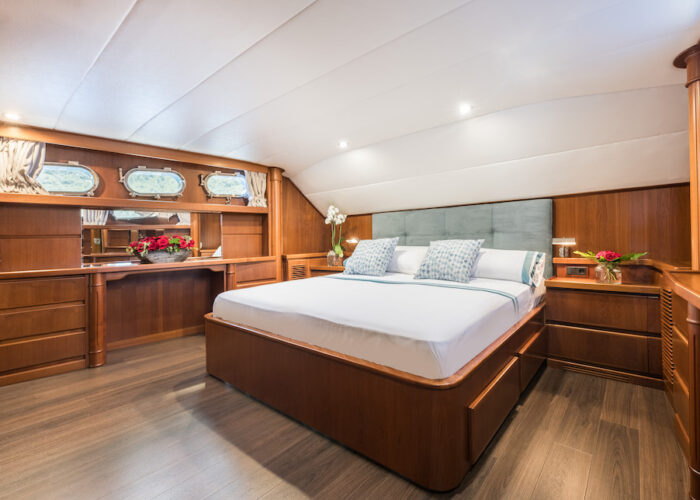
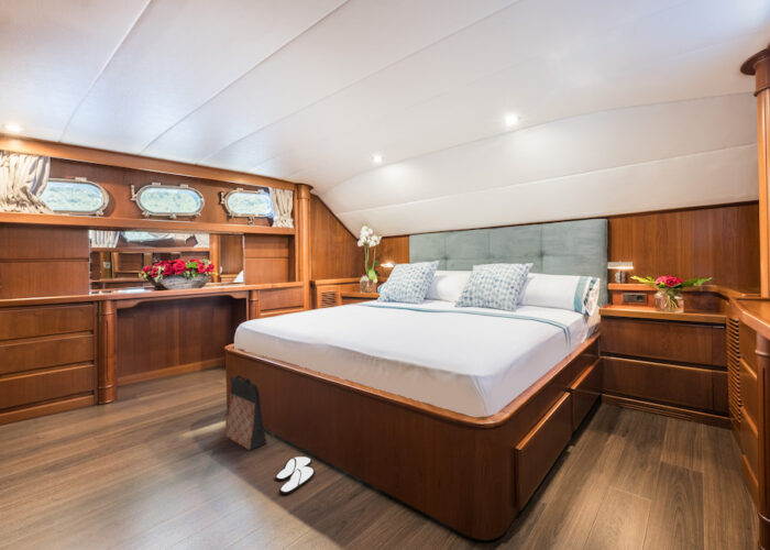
+ slippers (295, 469)
+ bag (243, 407)
